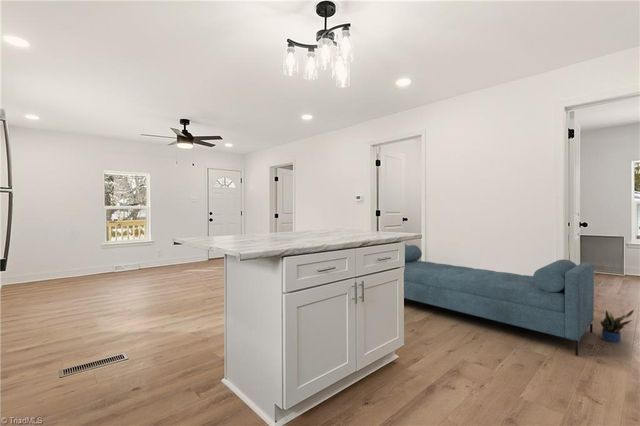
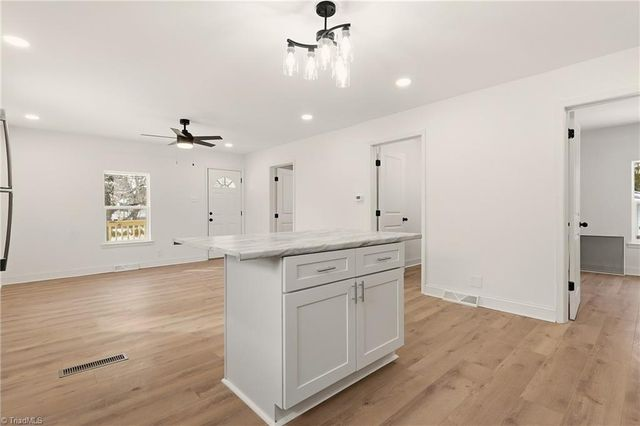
- potted plant (617, 323)
- sofa (464, 283)
